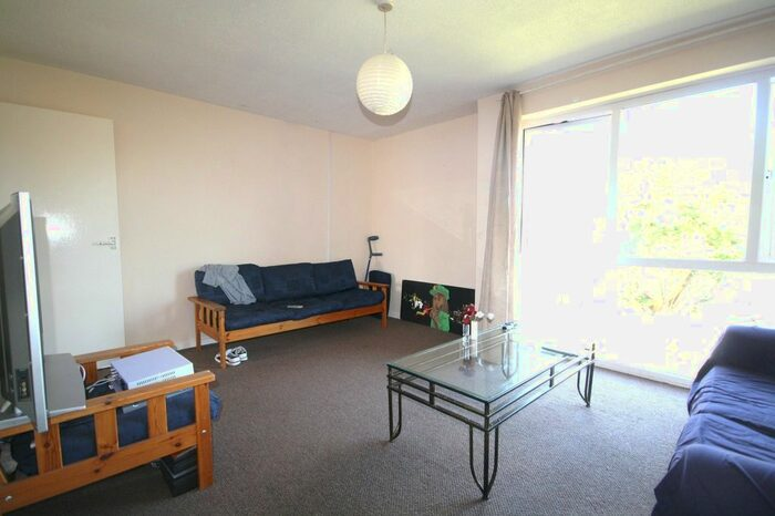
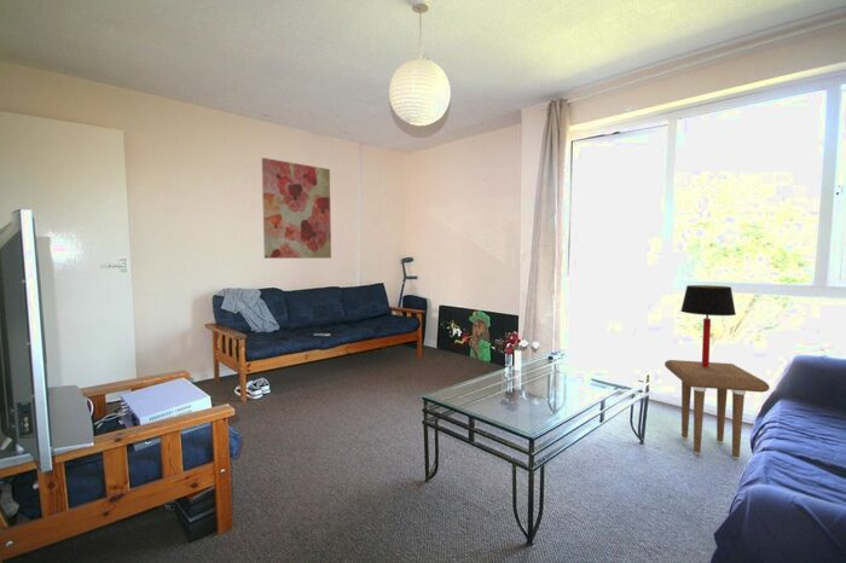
+ table lamp (706, 326)
+ wall art (299, 211)
+ side table (717, 407)
